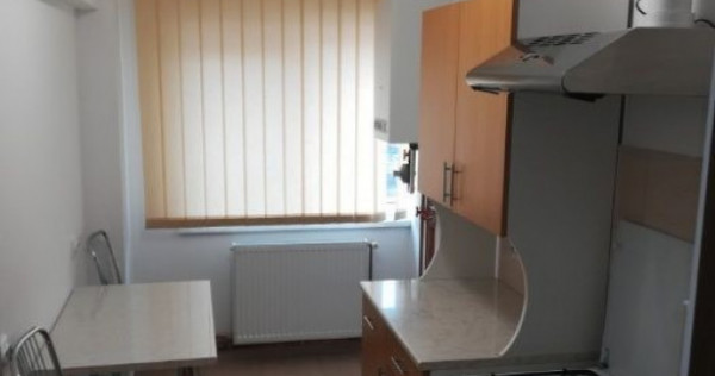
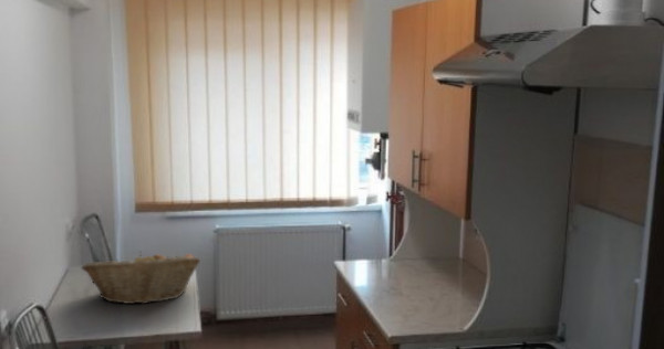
+ fruit basket (142, 272)
